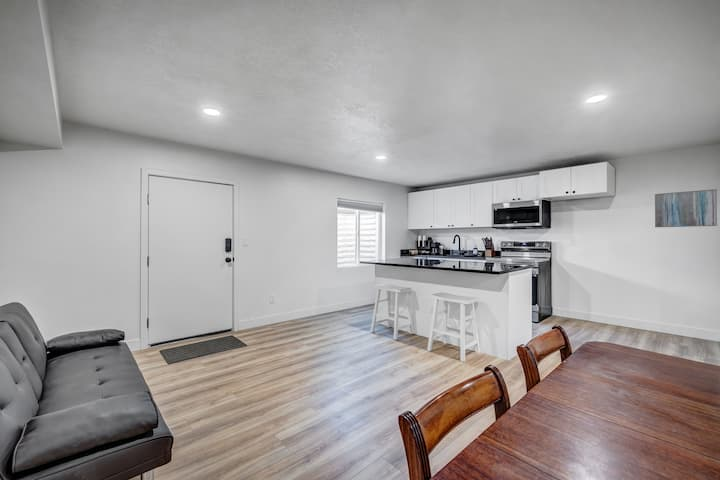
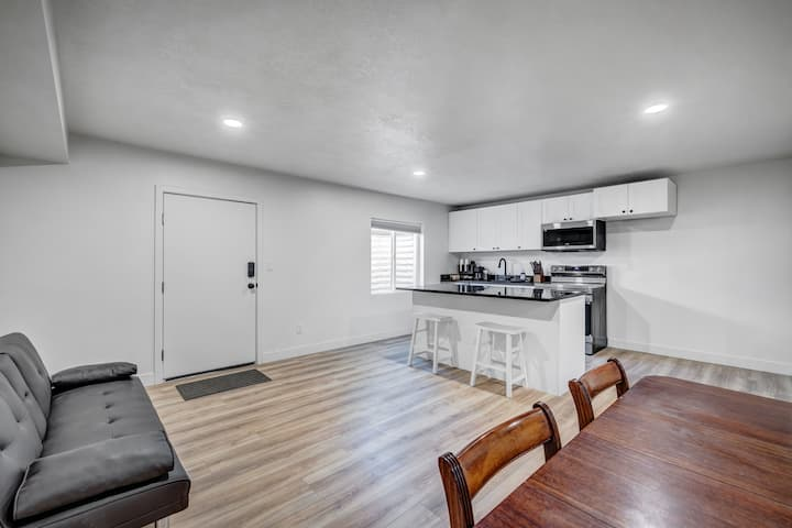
- wall art (684, 209)
